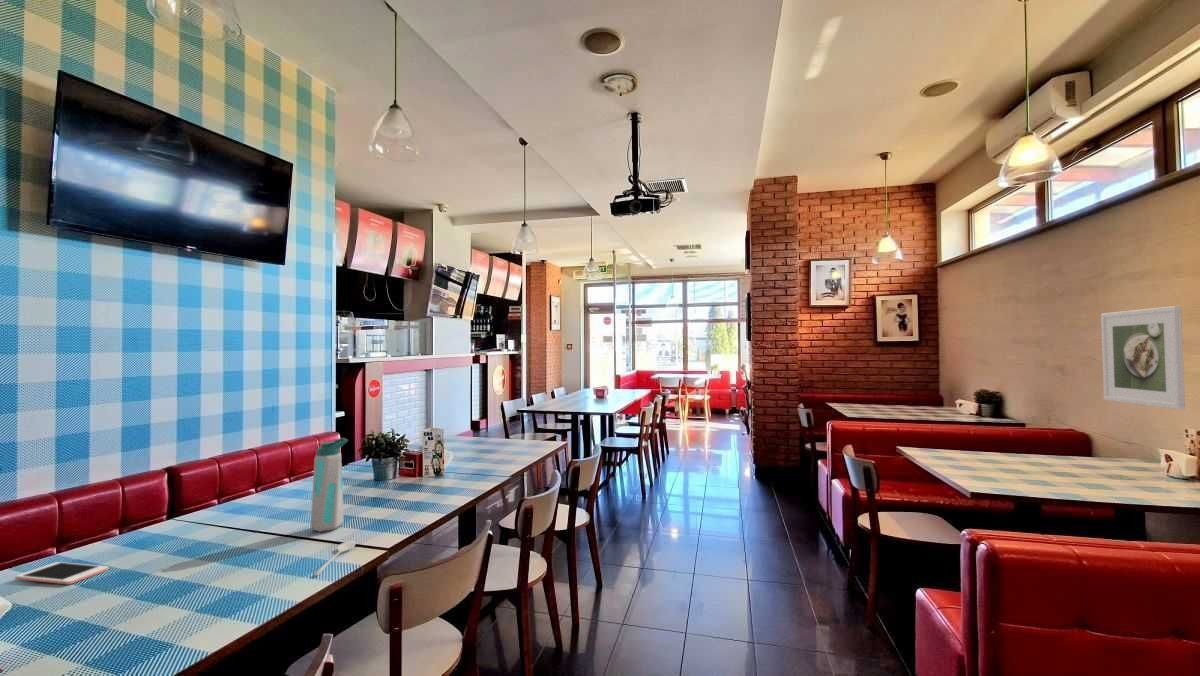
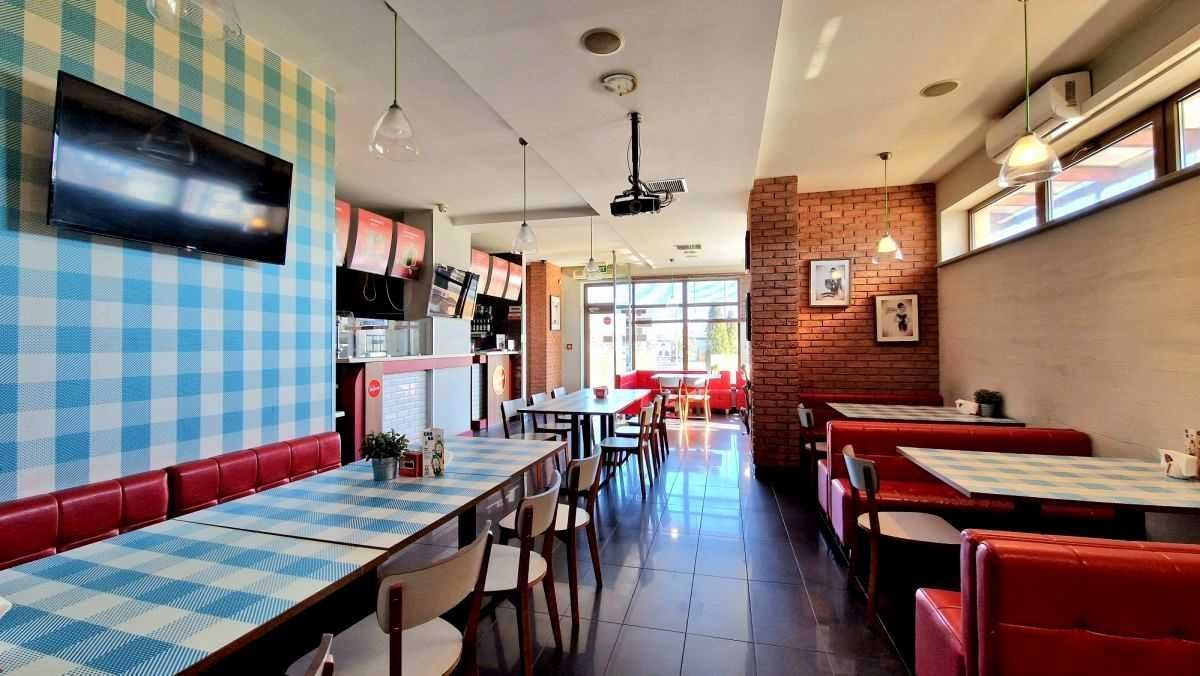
- stirrer (334, 556)
- cell phone (62, 572)
- water bottle (329, 483)
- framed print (1138, 357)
